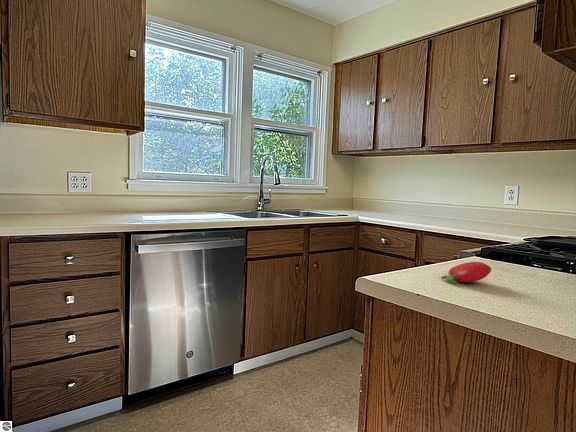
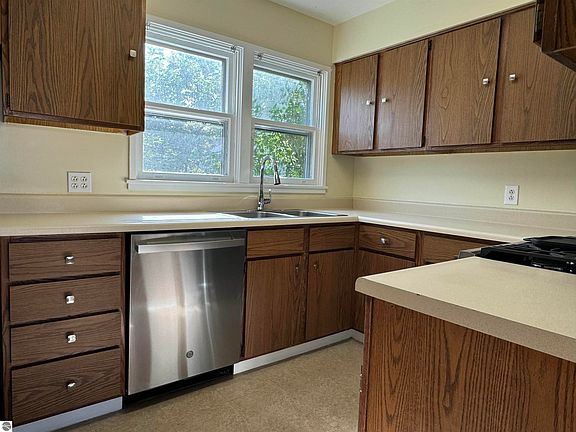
- fruit (465, 271)
